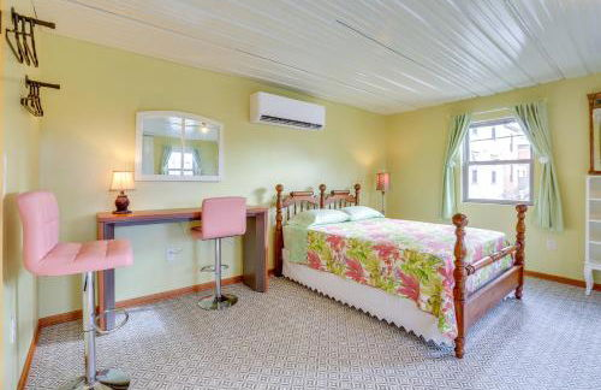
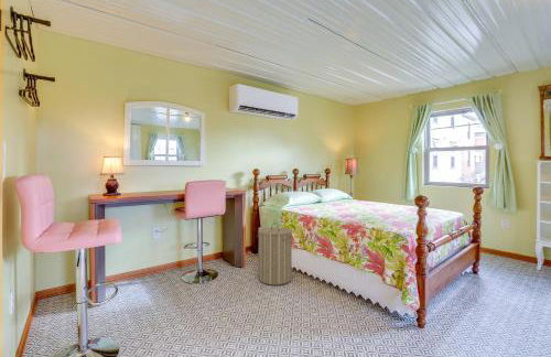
+ laundry hamper (274, 250)
